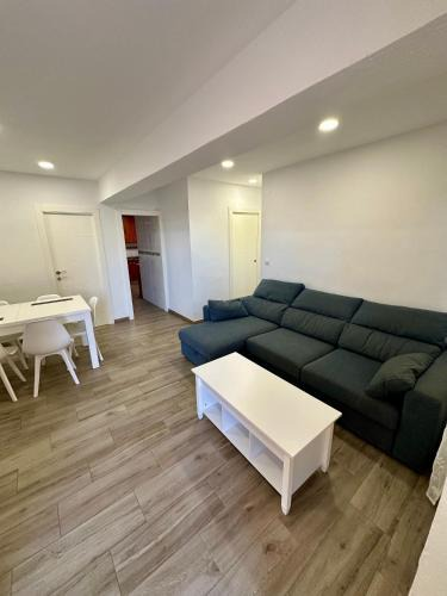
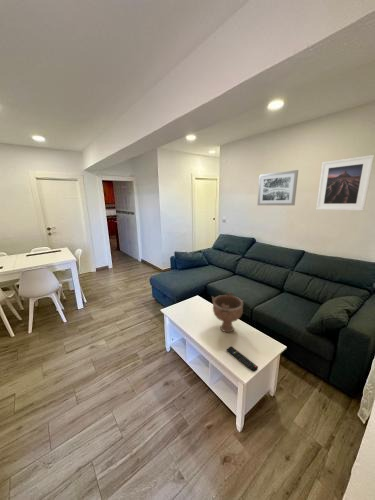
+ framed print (342, 185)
+ decorative bowl (227, 313)
+ wall art (276, 189)
+ remote control (241, 358)
